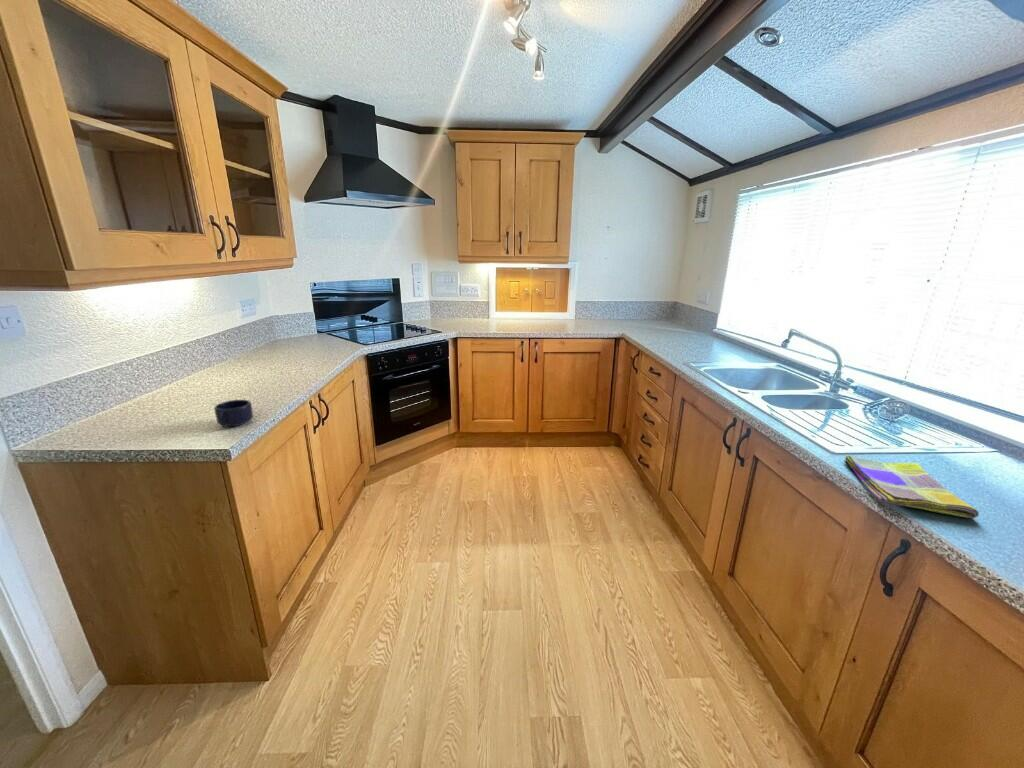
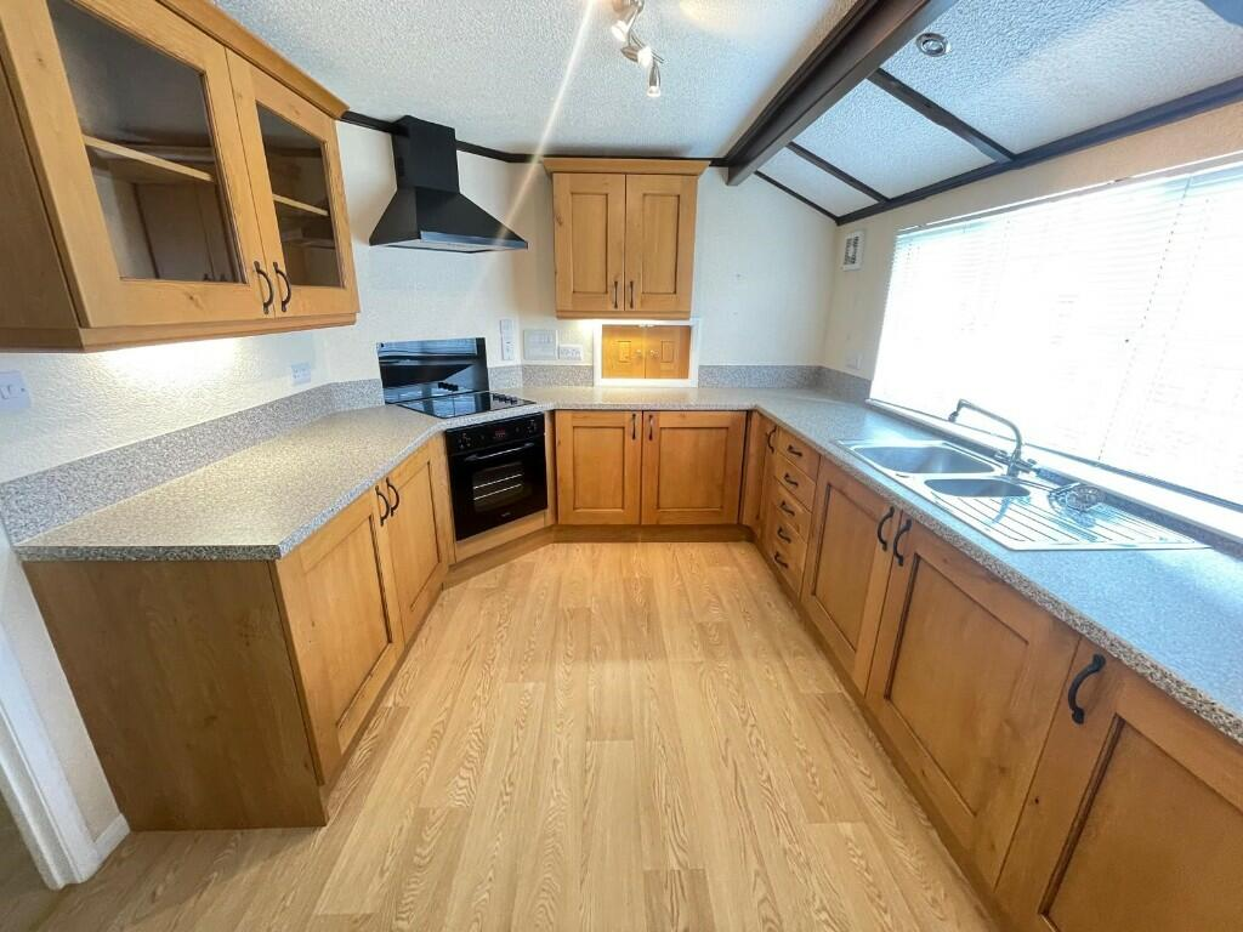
- mug (232, 415)
- dish towel (904, 482)
